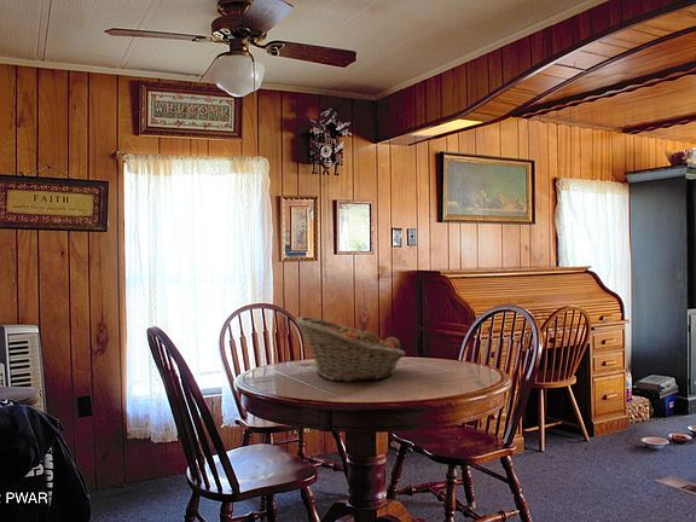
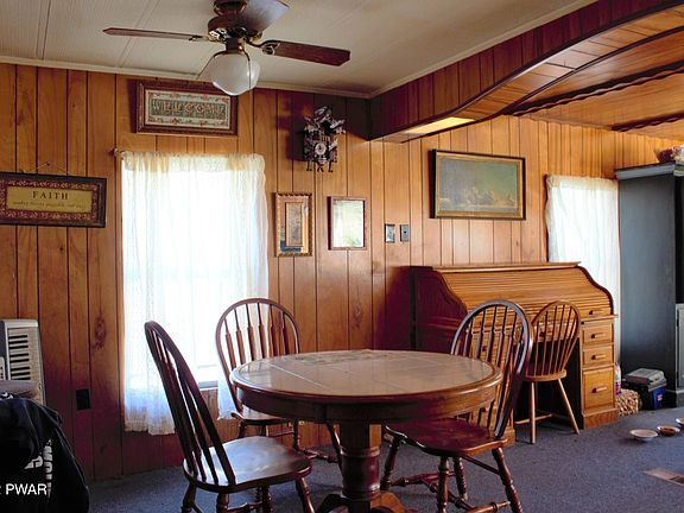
- fruit basket (349, 344)
